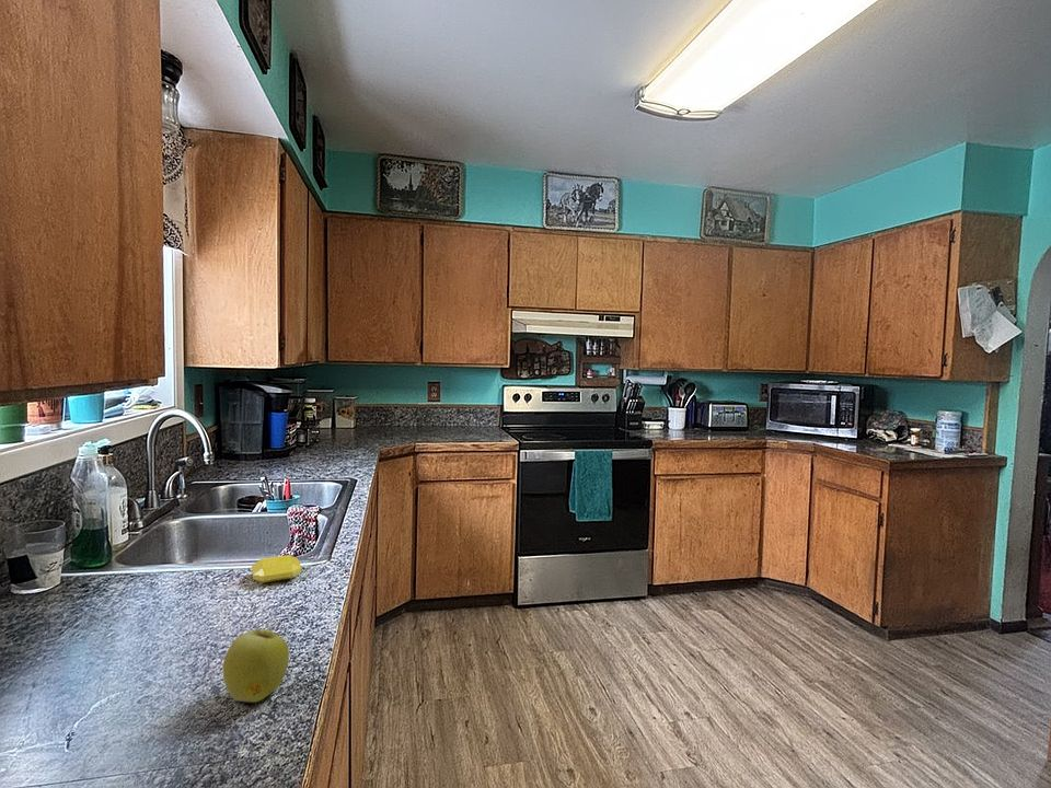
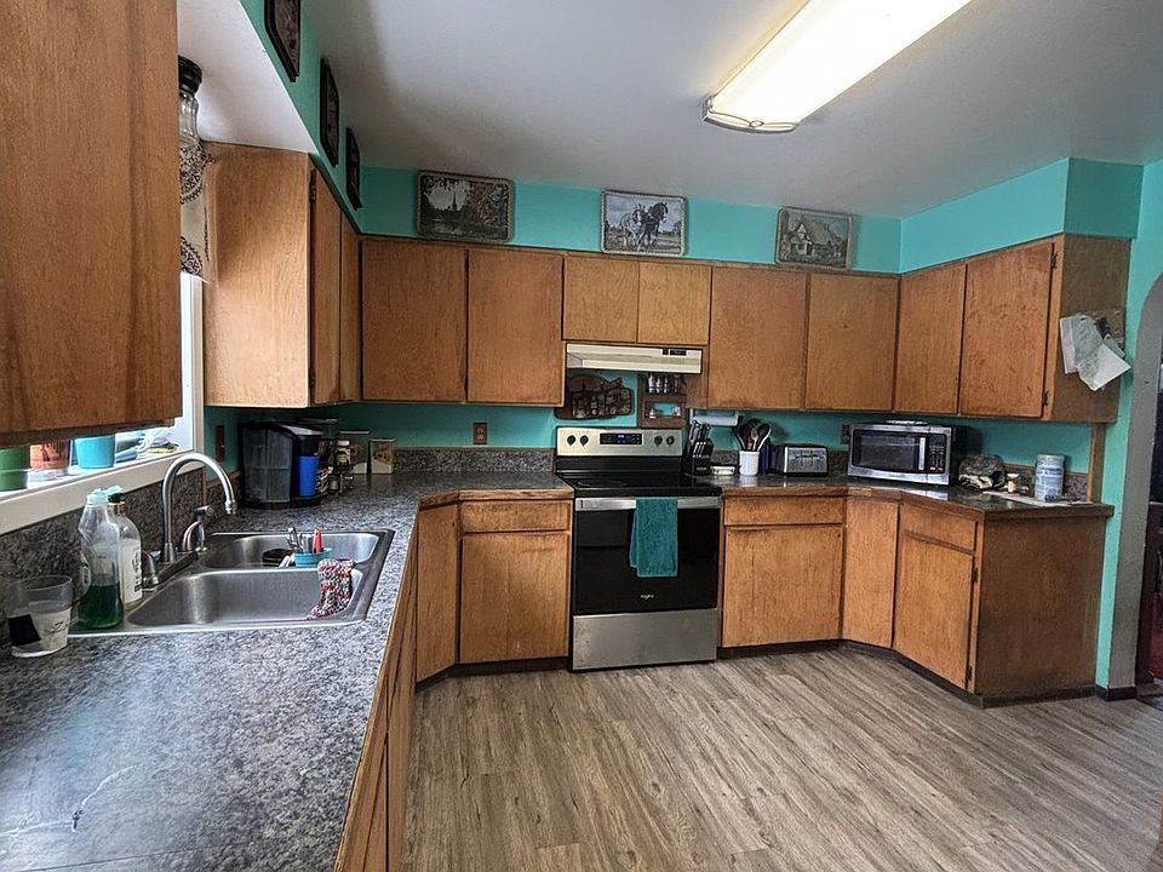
- apple (256, 658)
- soap bar (276, 568)
